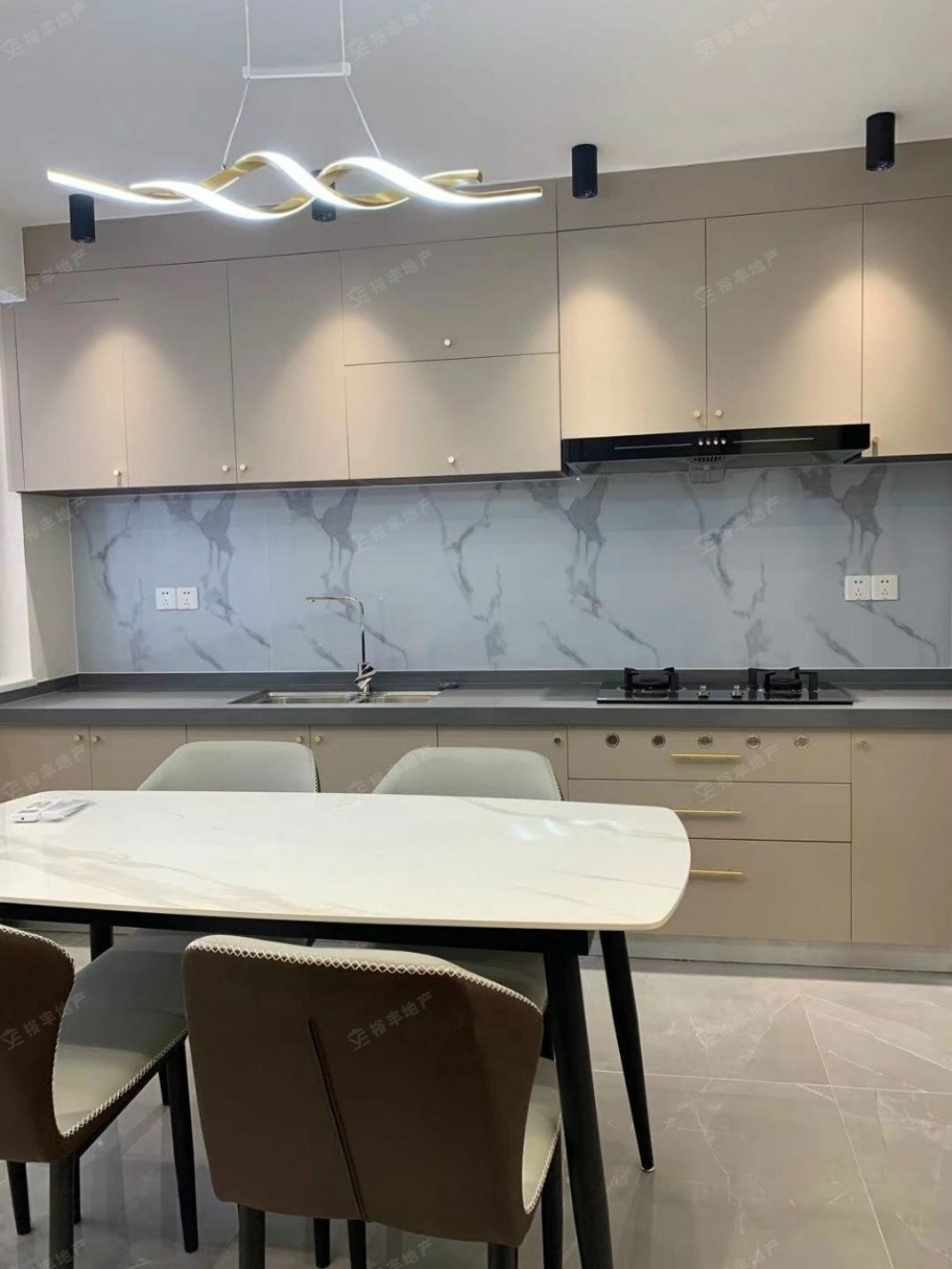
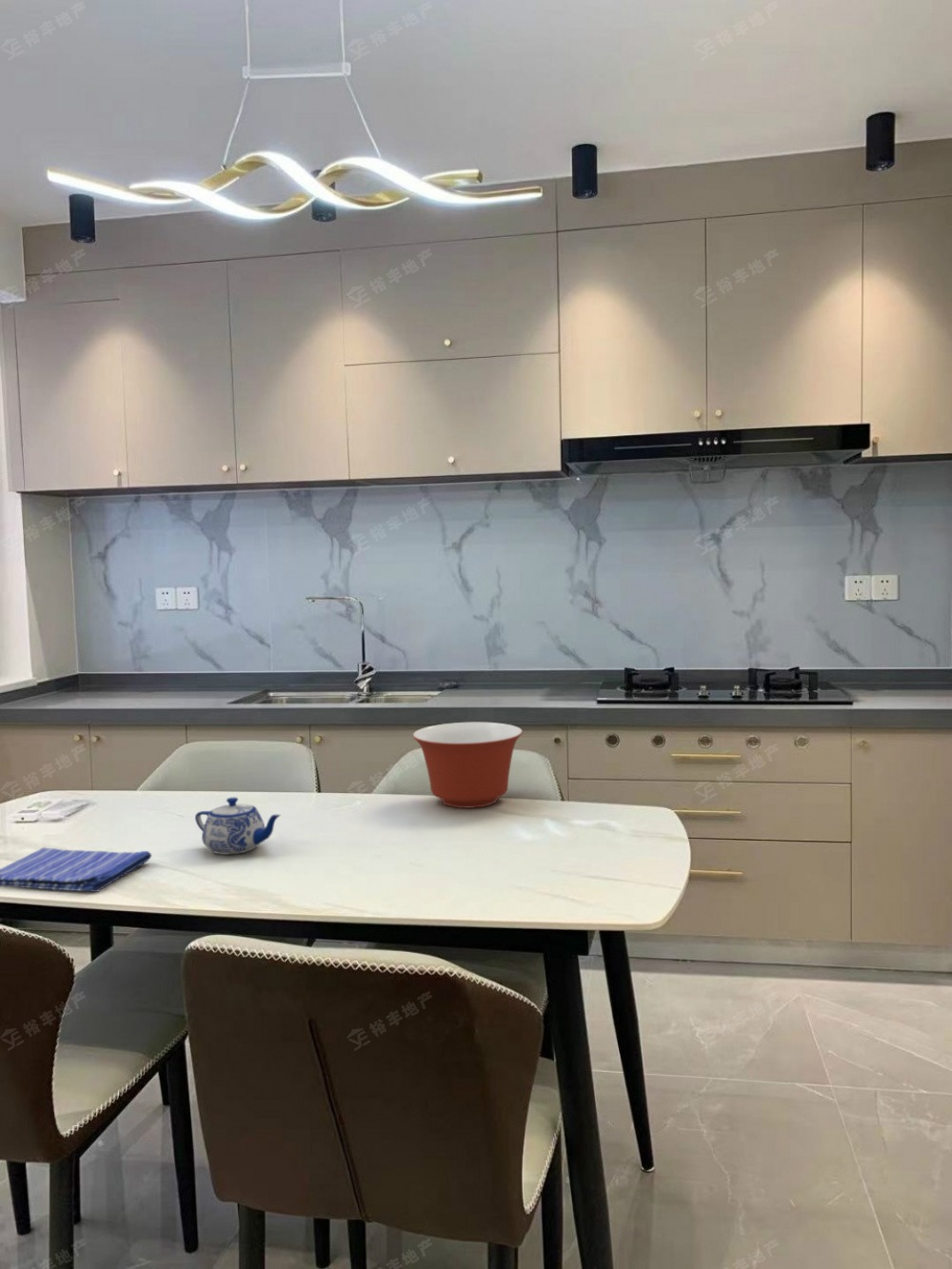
+ dish towel (68, 865)
+ mixing bowl (468, 766)
+ teapot (237, 823)
